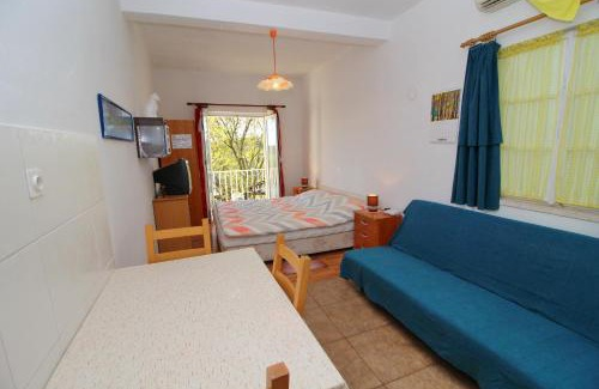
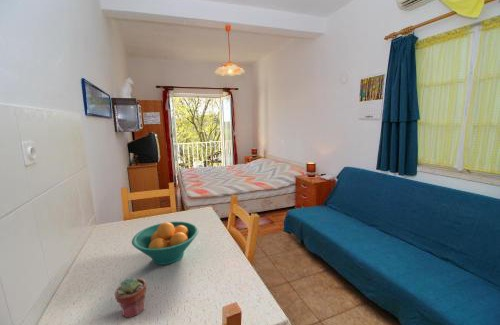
+ fruit bowl (167, 240)
+ potted succulent (131, 294)
